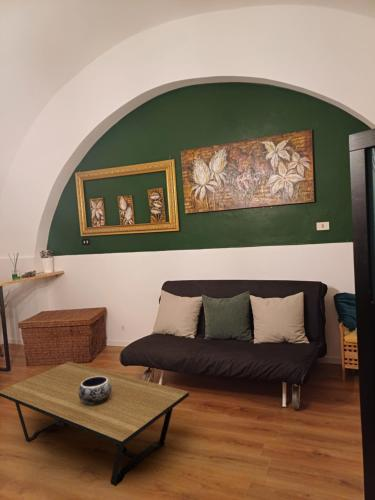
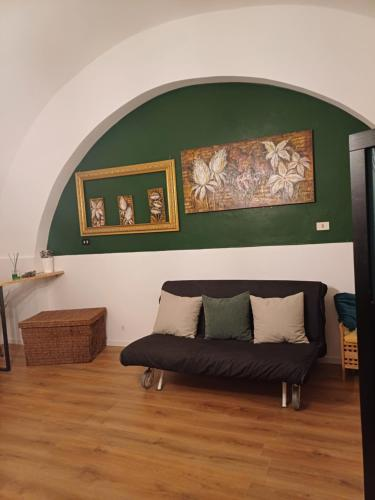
- coffee table (91, 416)
- decorative bowl (95, 391)
